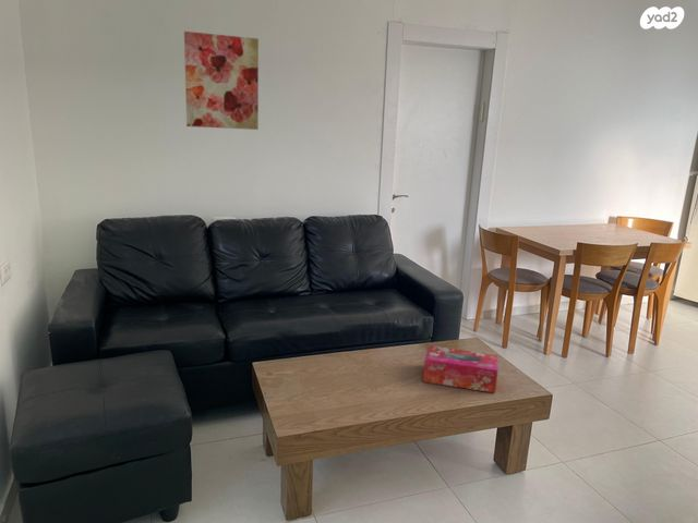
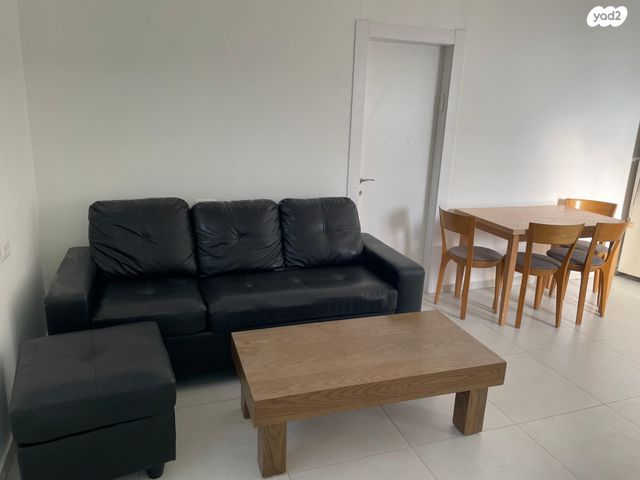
- tissue box (460, 368)
- wall art (222, 82)
